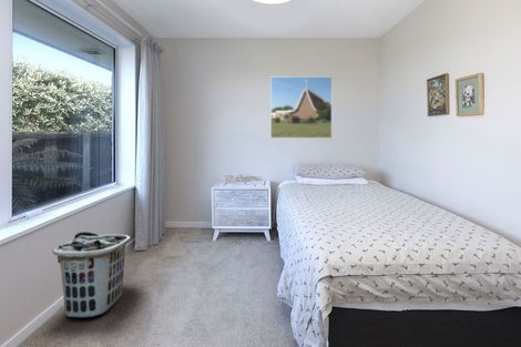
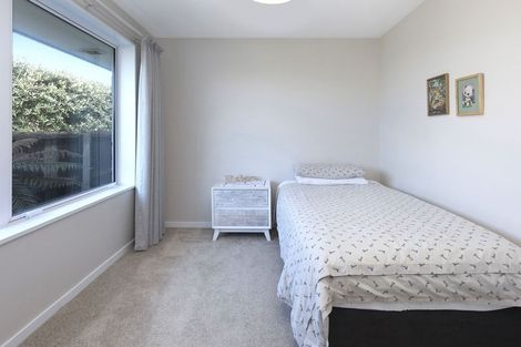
- clothes hamper (94, 266)
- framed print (300, 108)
